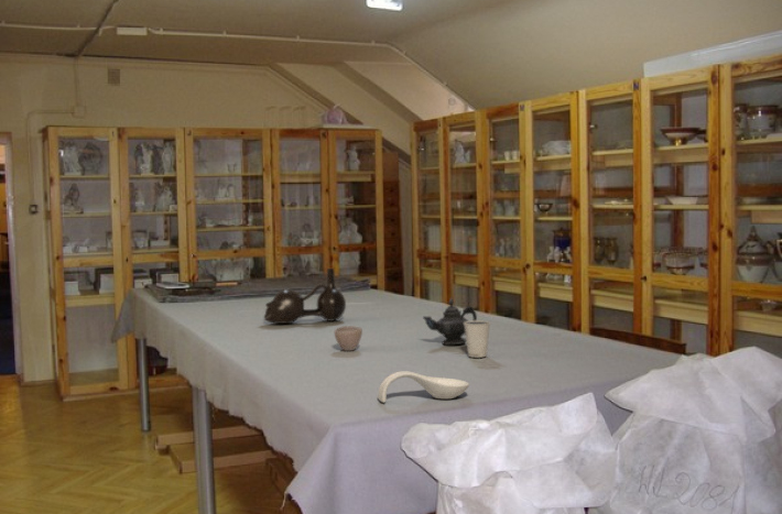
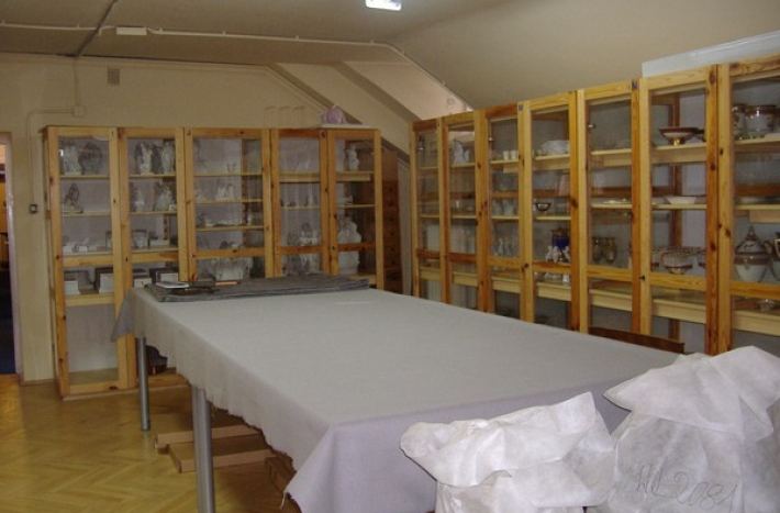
- dixie cup (477, 339)
- spoon rest (424, 384)
- cup (347, 338)
- decorative vase (304, 296)
- teapot (450, 320)
